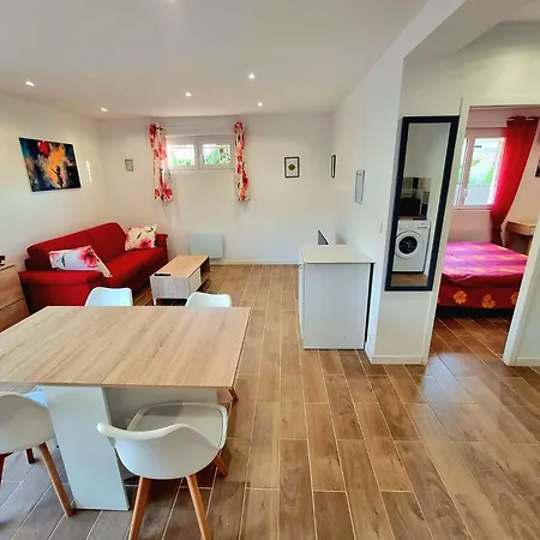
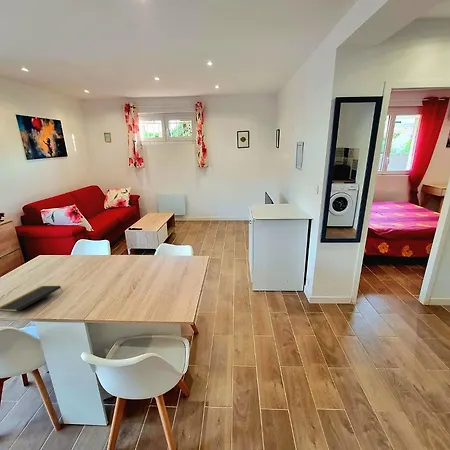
+ notepad (30, 297)
